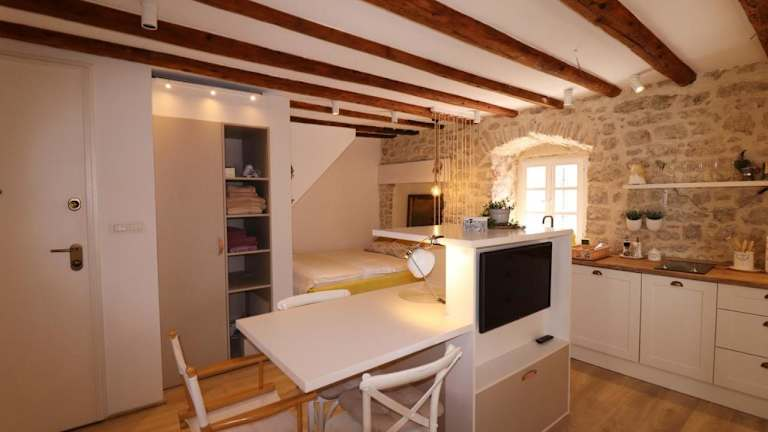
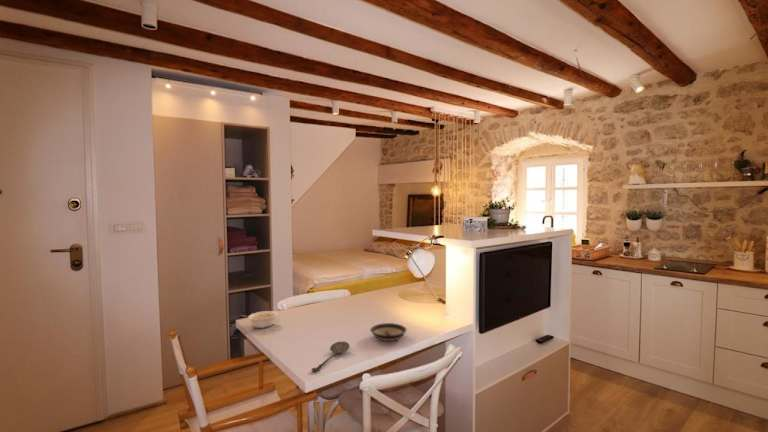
+ legume (262, 319)
+ spoon (330, 357)
+ saucer (388, 333)
